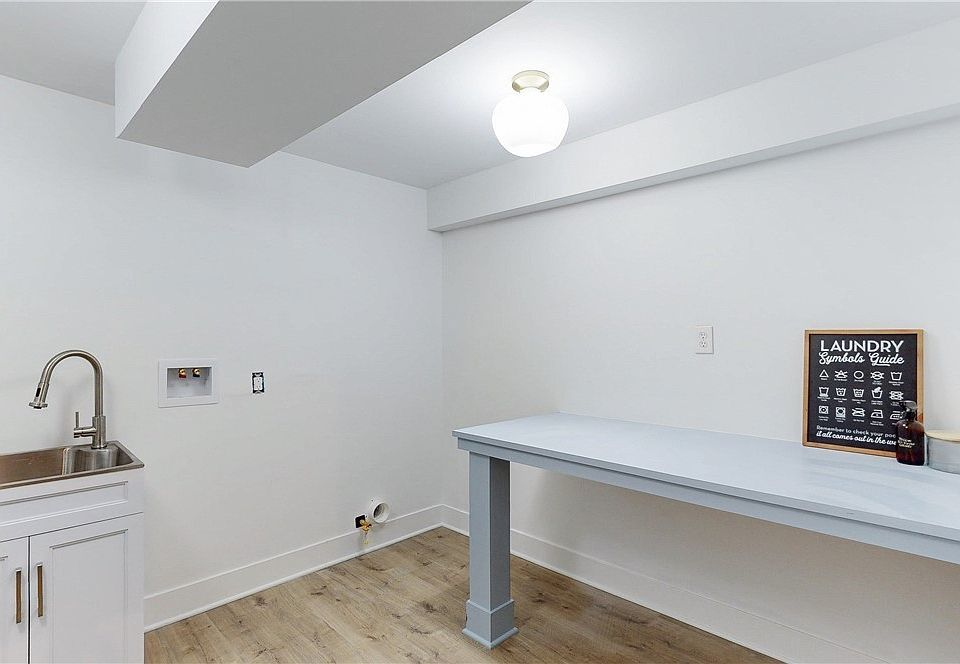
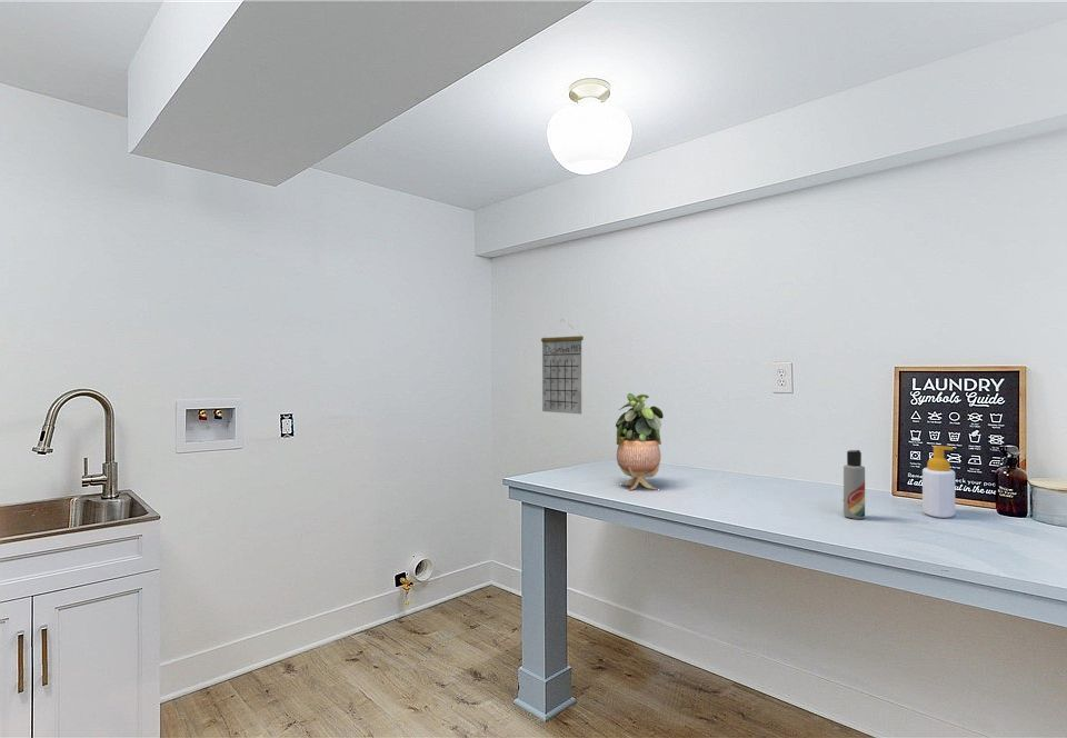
+ calendar (561, 366)
+ potted plant (639, 439)
+ soap bottle (938, 479)
+ lotion bottle (854, 482)
